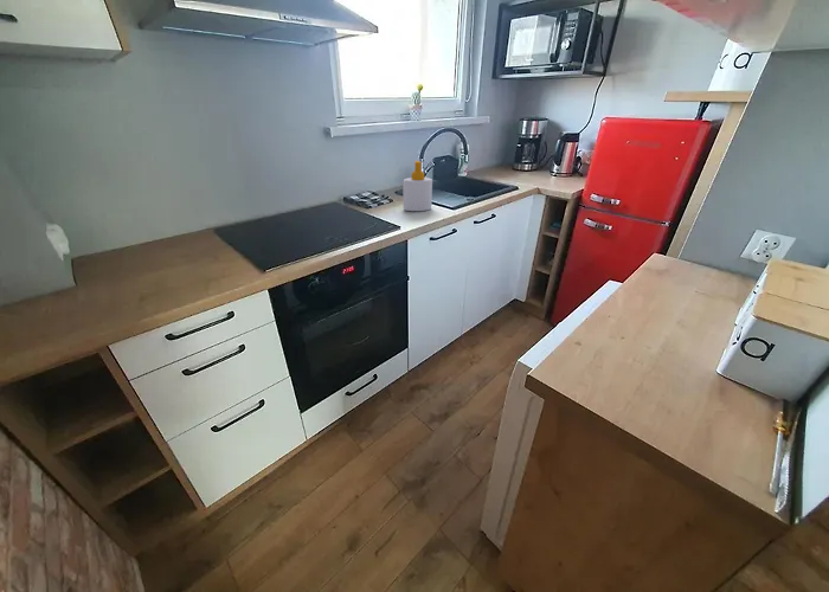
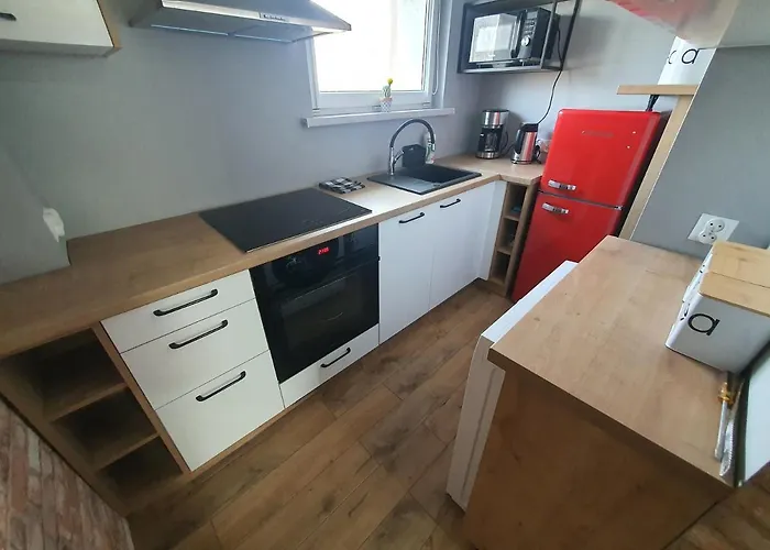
- soap bottle (417, 186)
